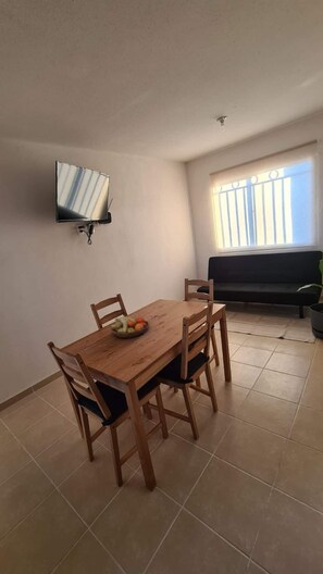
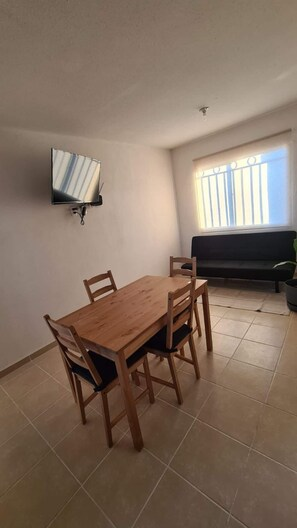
- fruit bowl (129, 324)
